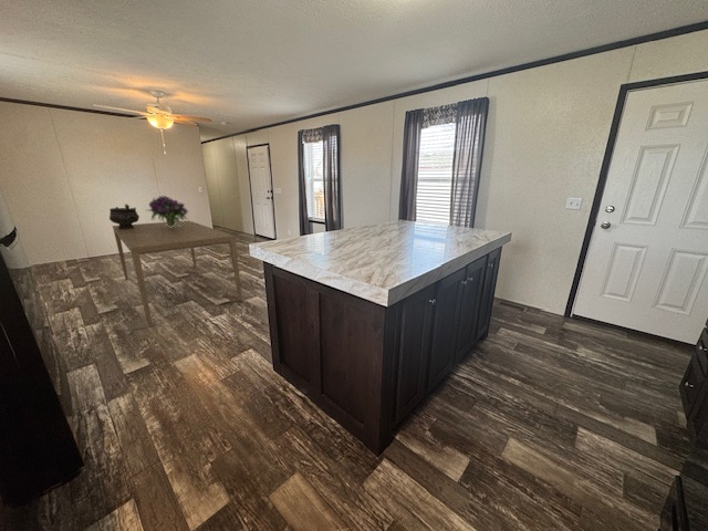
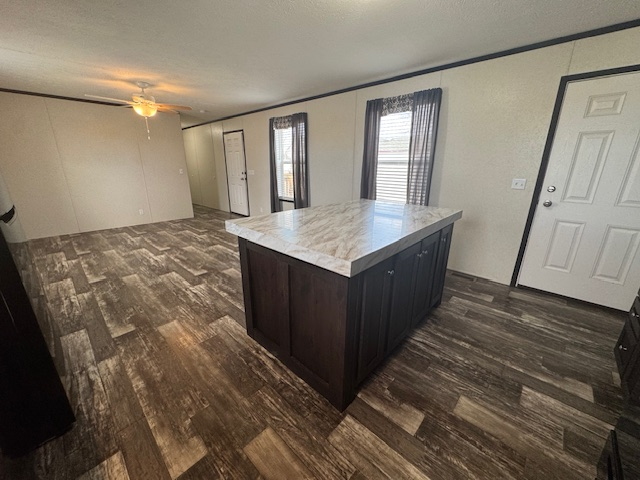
- dining table (169, 250)
- vessel (124, 216)
- bouquet (167, 211)
